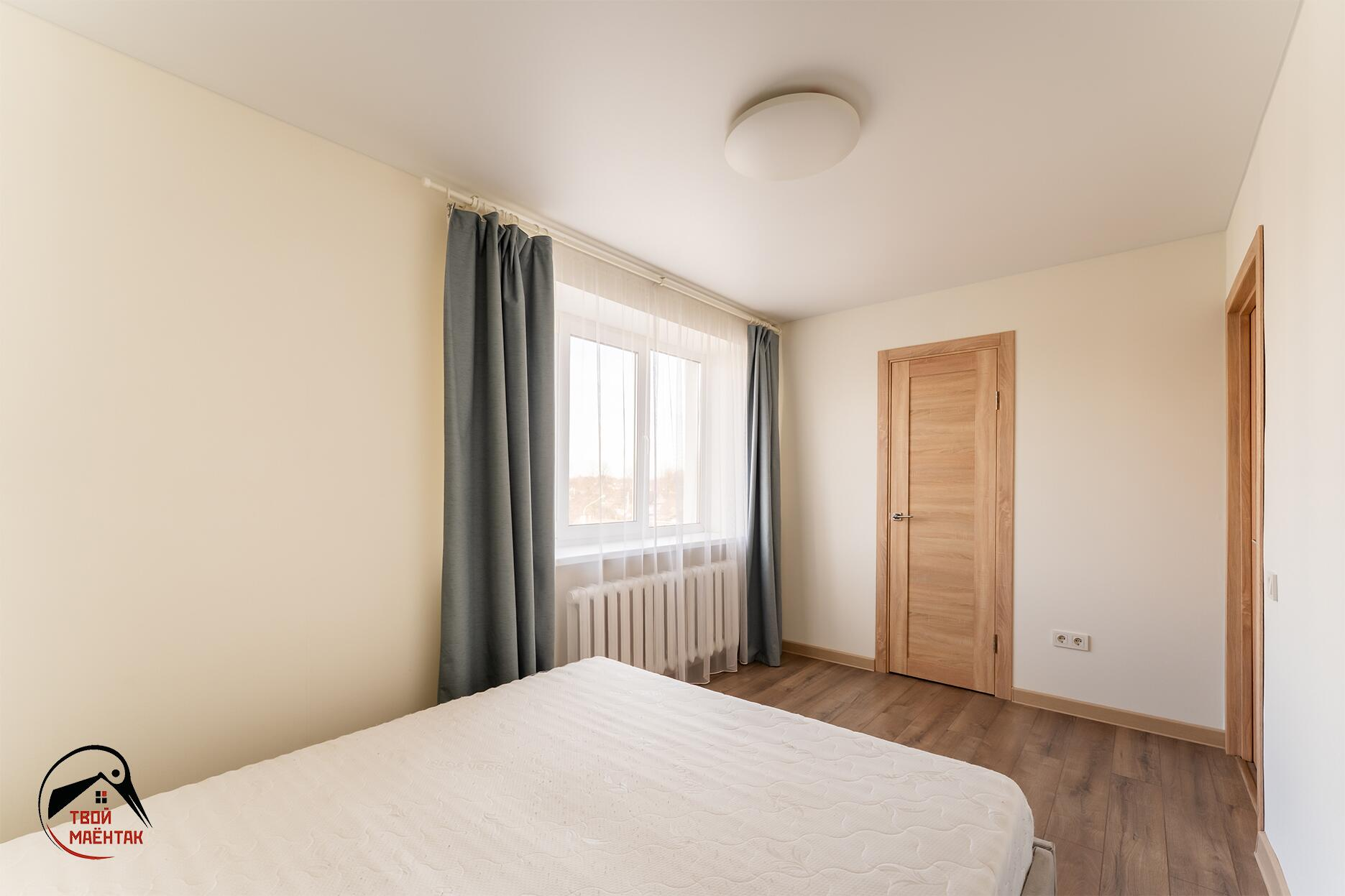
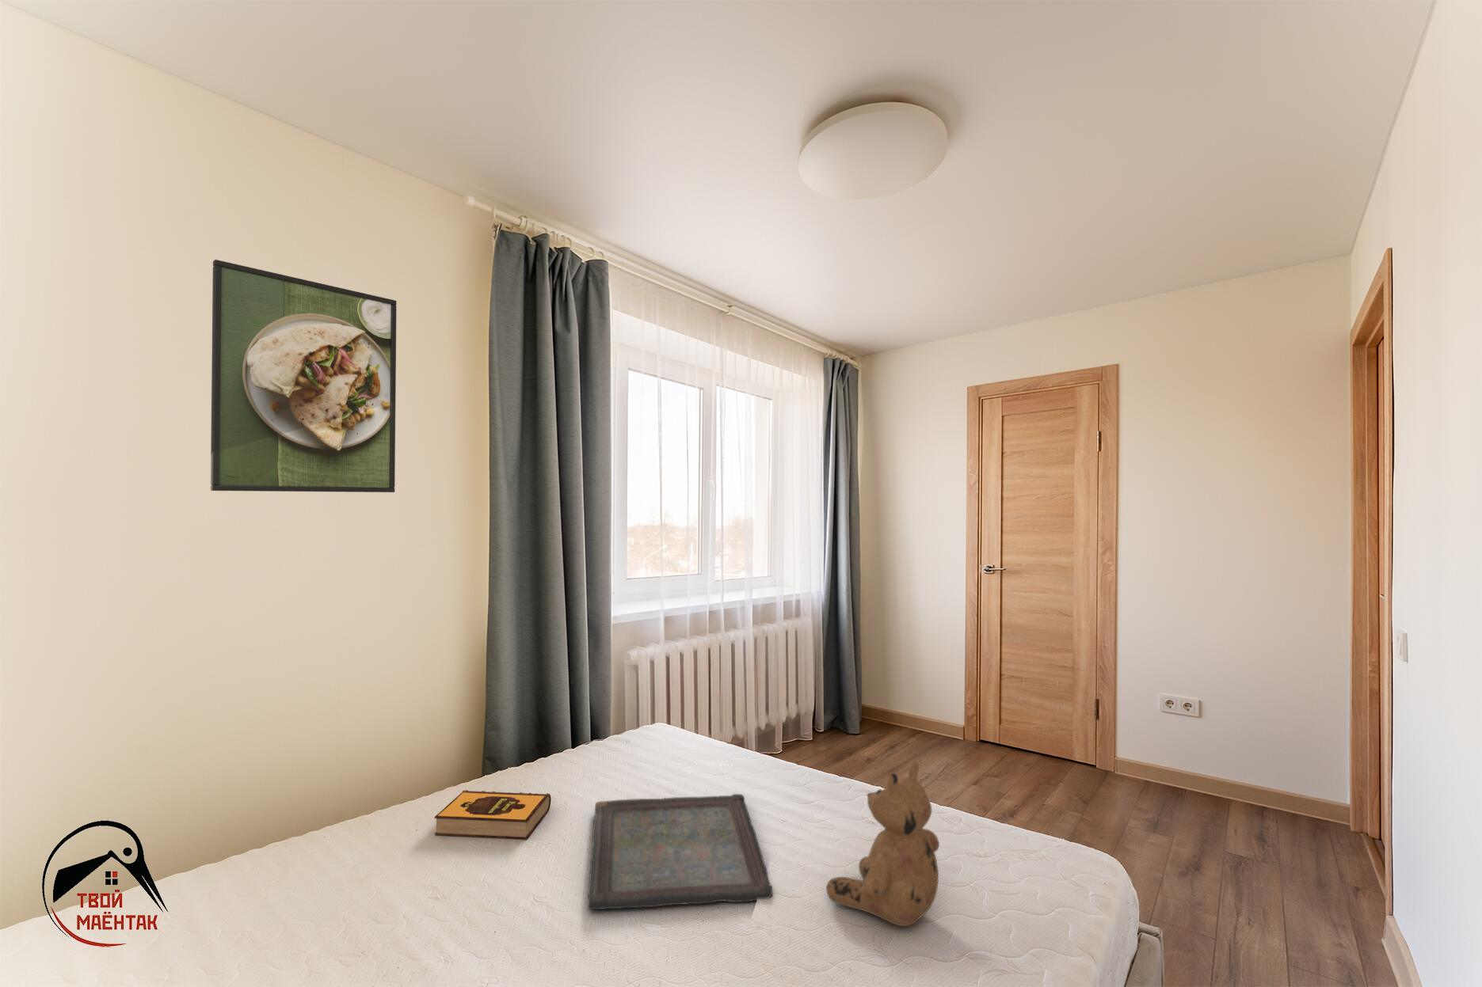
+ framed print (312, 387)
+ teddy bear (884, 834)
+ serving tray (673, 844)
+ hardback book (495, 812)
